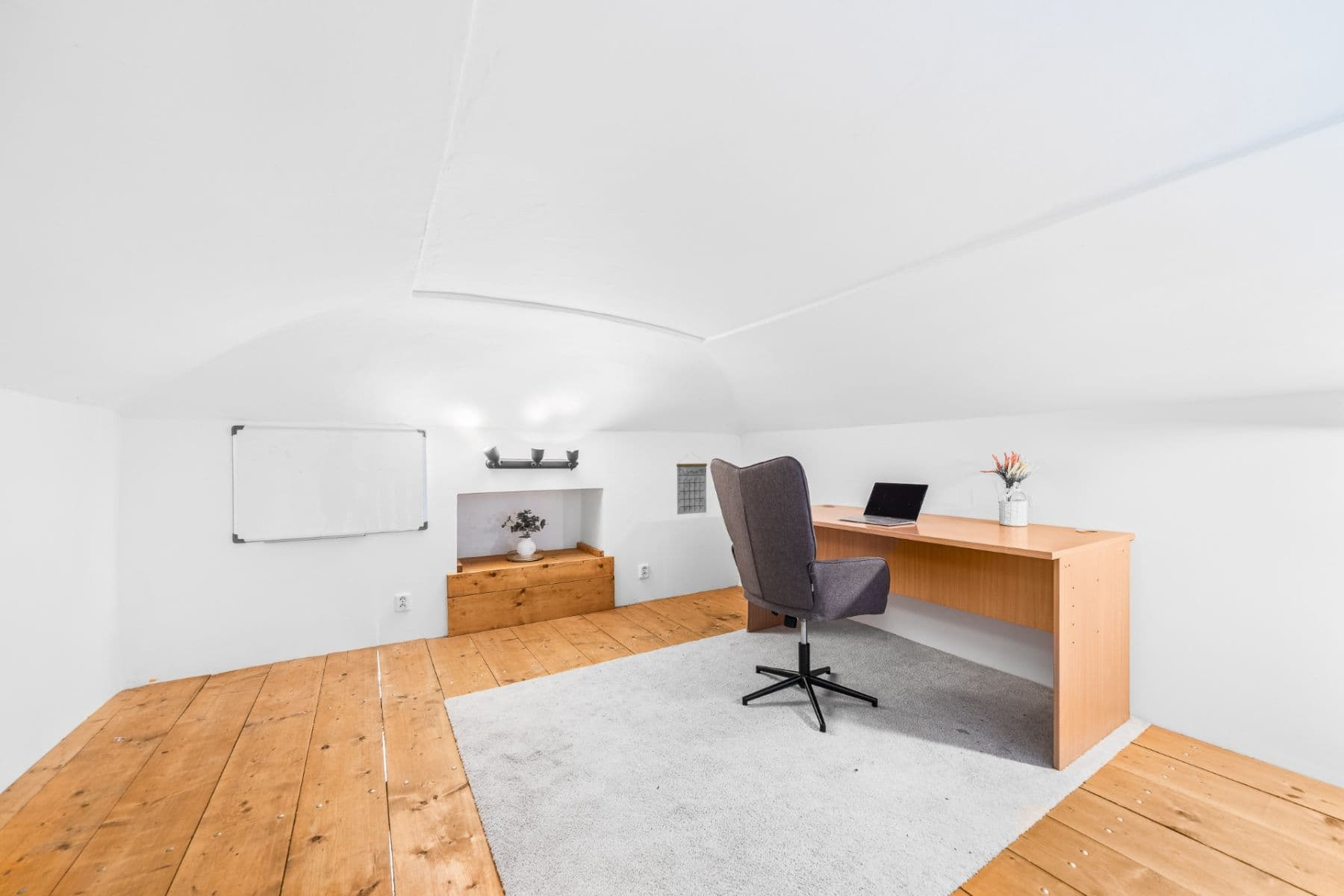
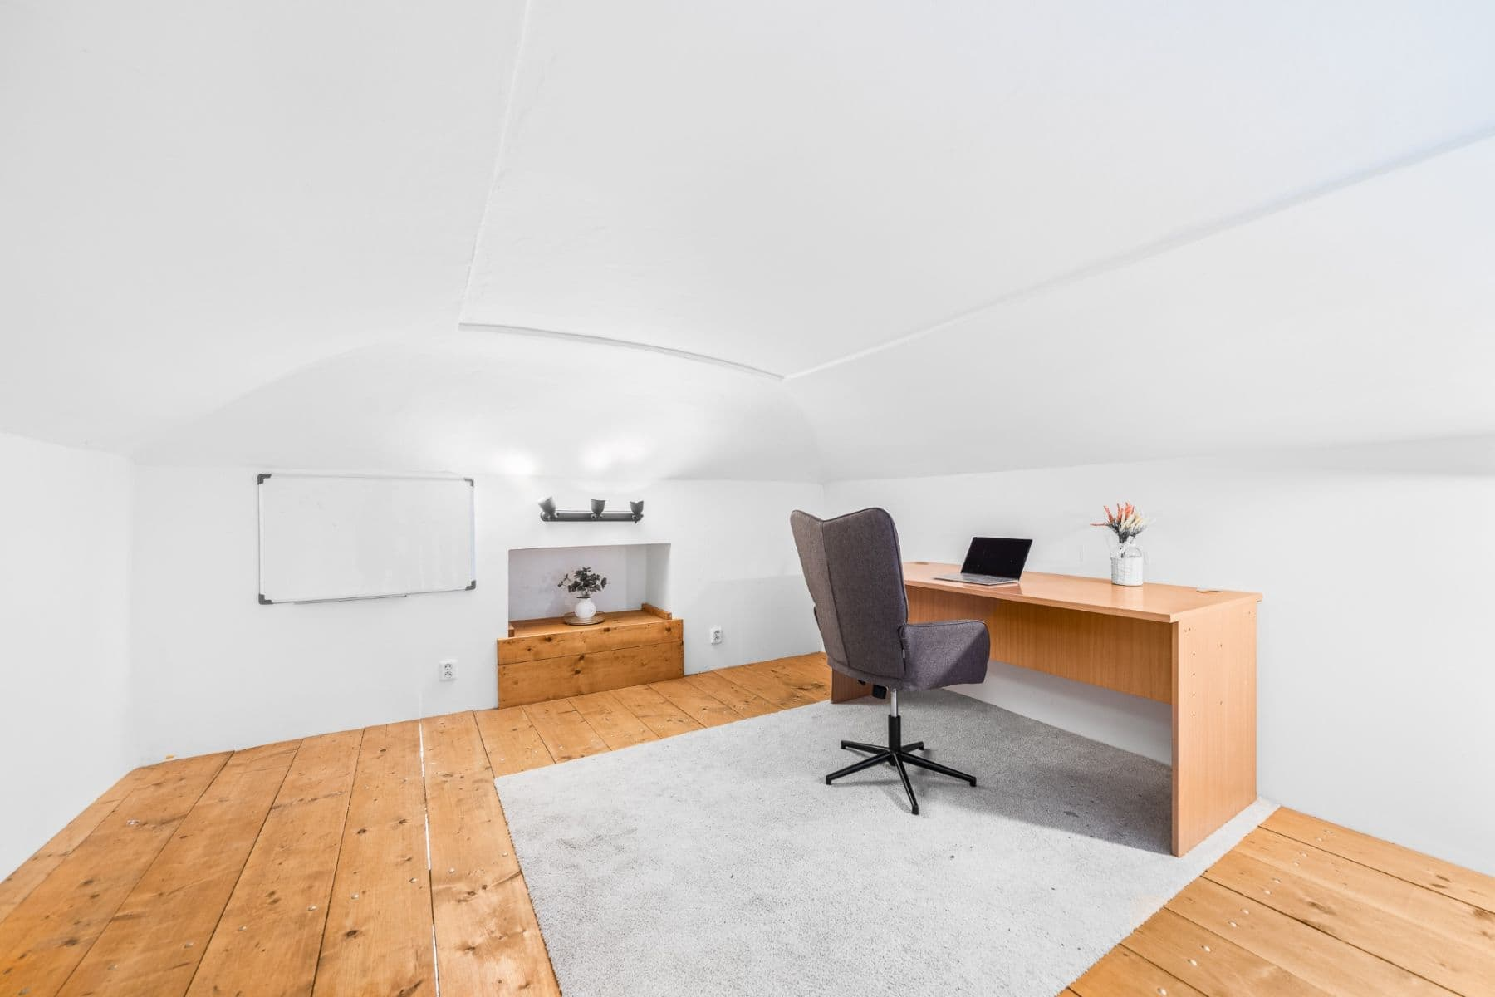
- calendar (691, 482)
